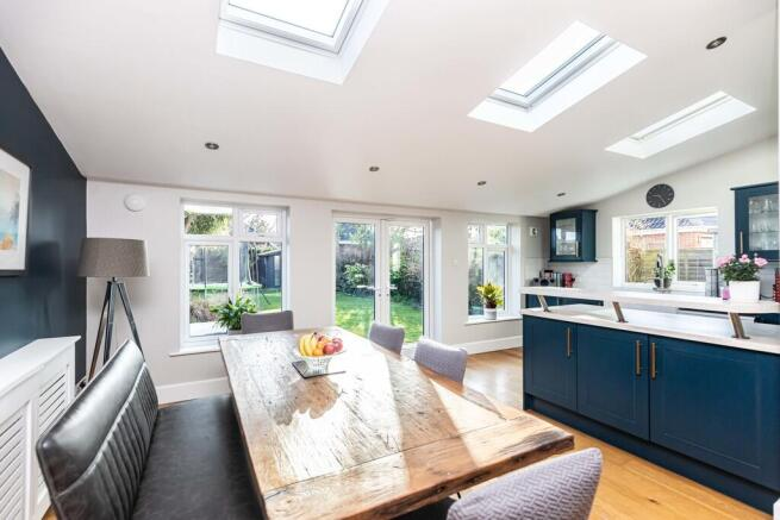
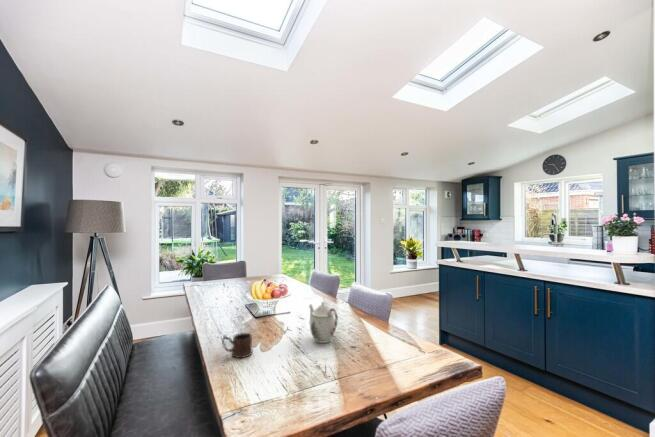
+ mug (237, 343)
+ teapot (322, 320)
